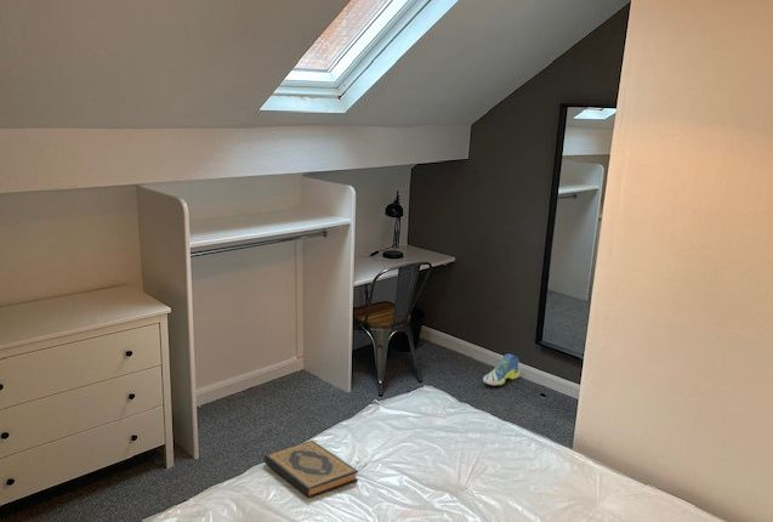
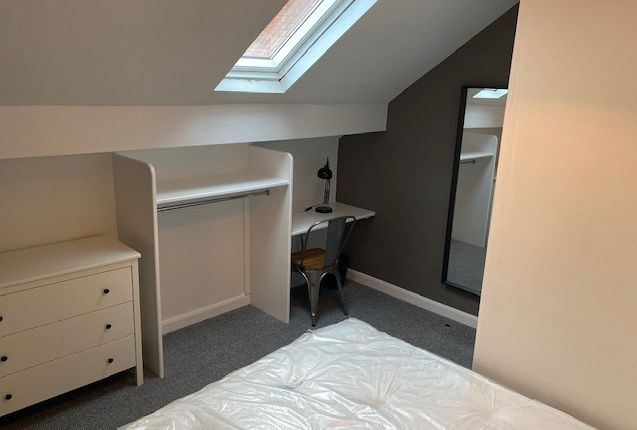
- hardback book (309, 466)
- sneaker (501, 367)
